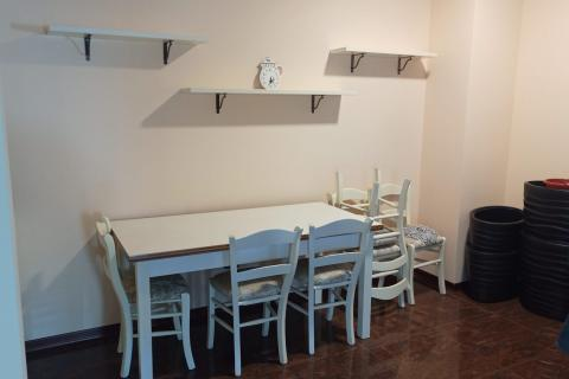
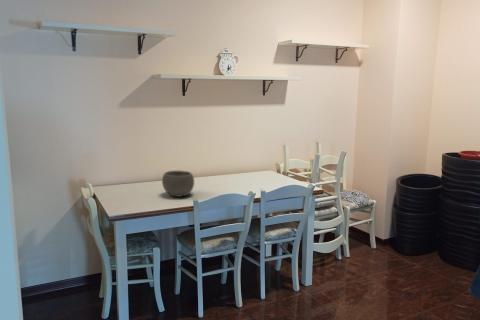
+ bowl (178, 184)
